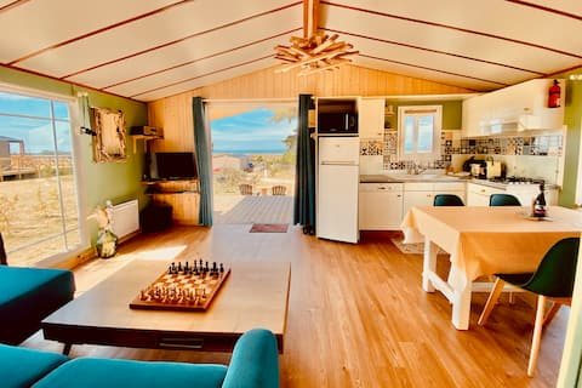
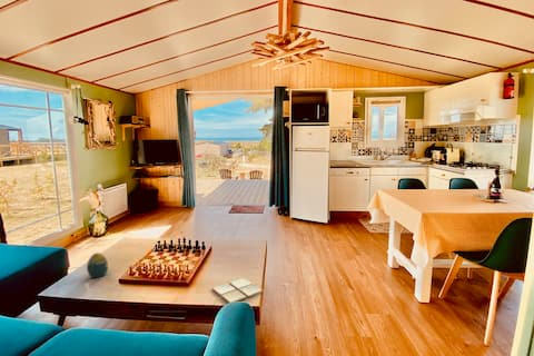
+ decorative egg (97, 264)
+ drink coaster (237, 288)
